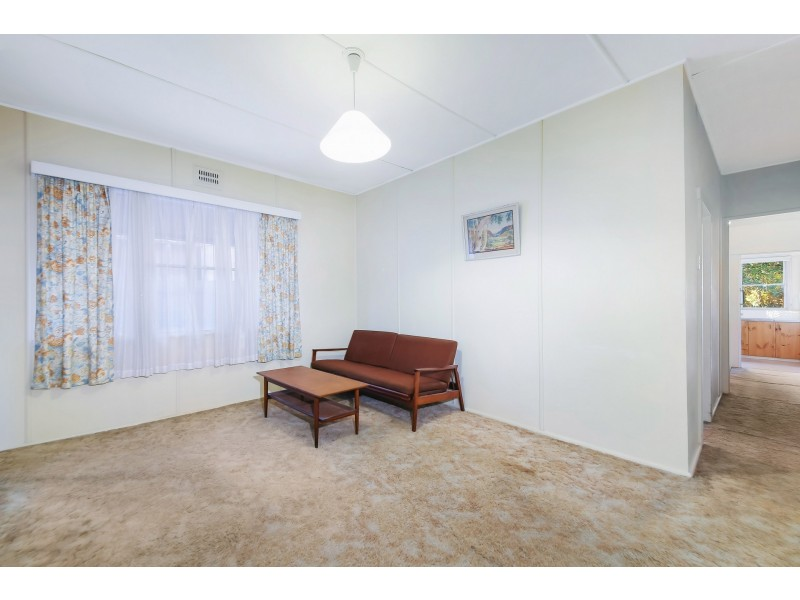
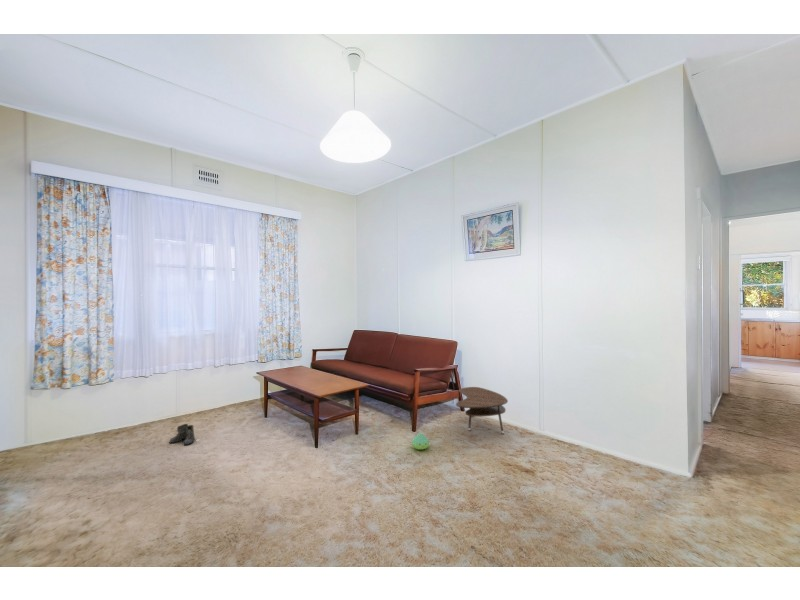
+ plush toy (420, 440)
+ boots (183, 433)
+ side table (475, 413)
